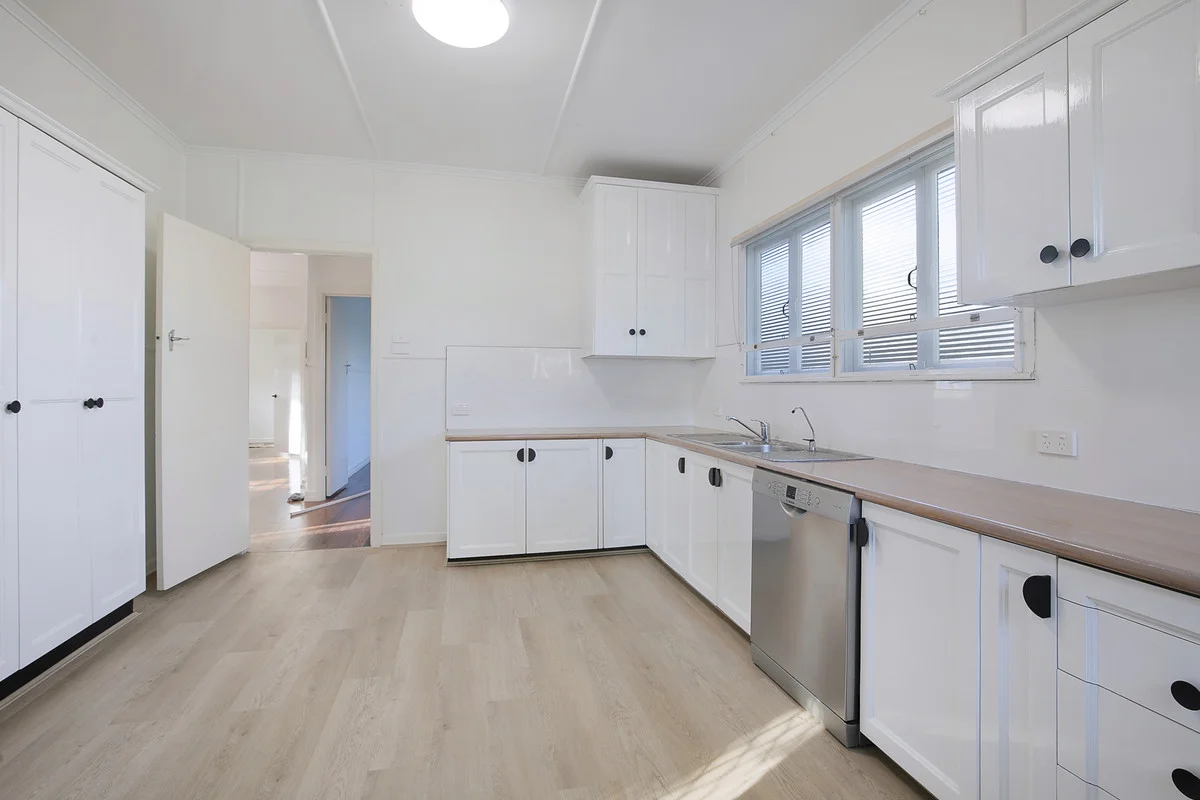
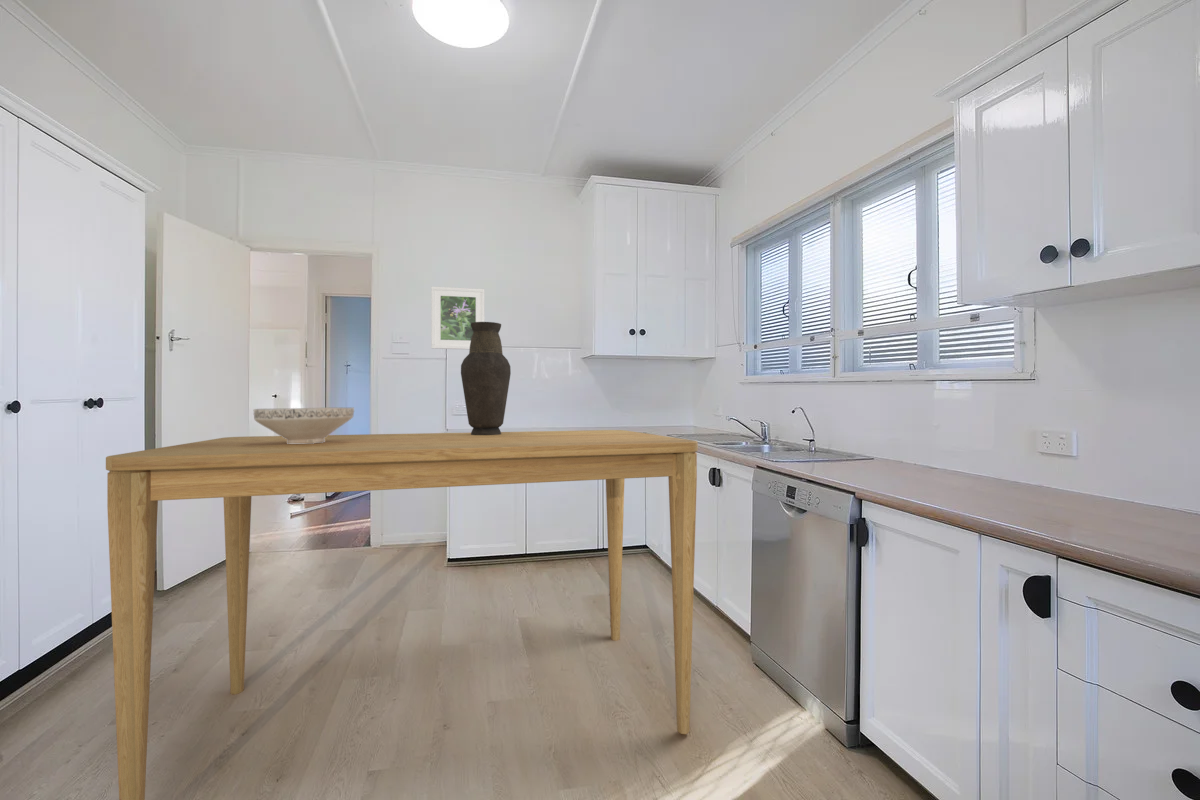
+ dining table (433, 487)
+ decorative bowl (305, 424)
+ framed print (458, 318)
+ vase (486, 378)
